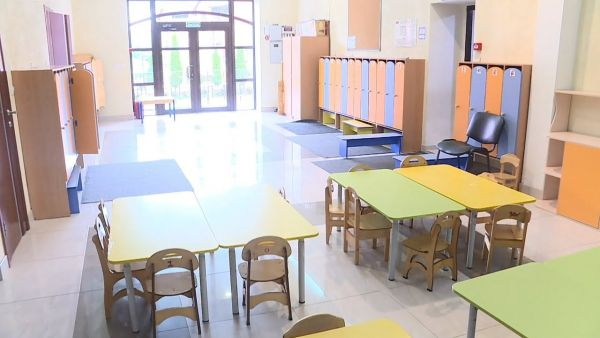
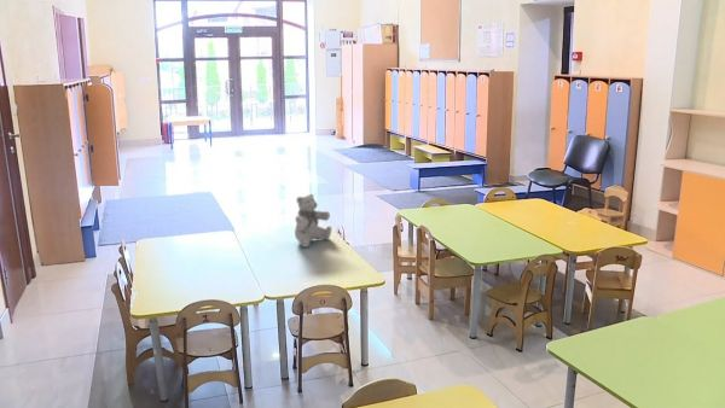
+ teddy bear (314, 218)
